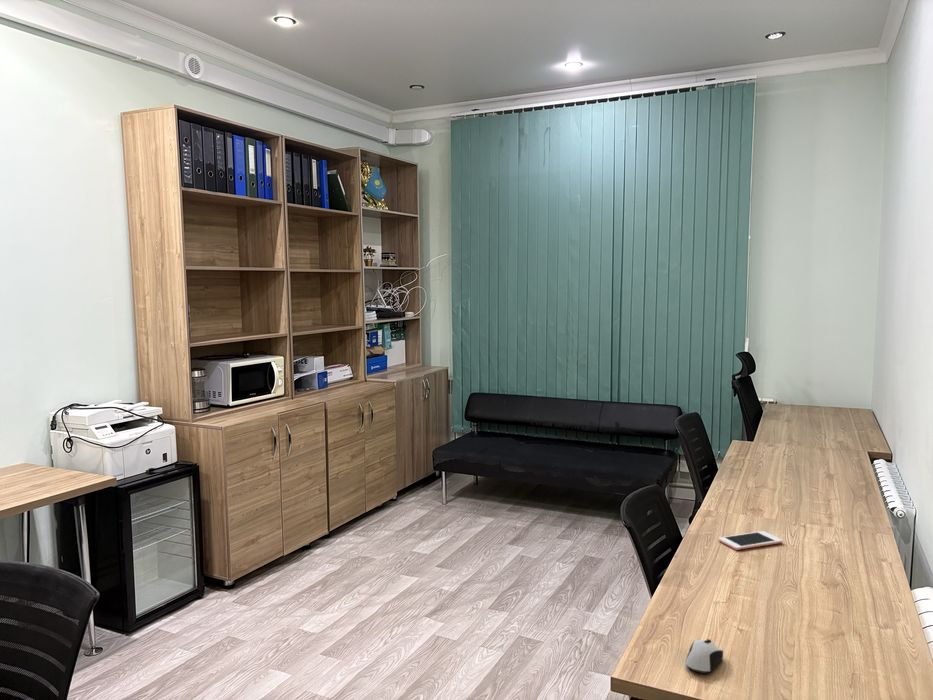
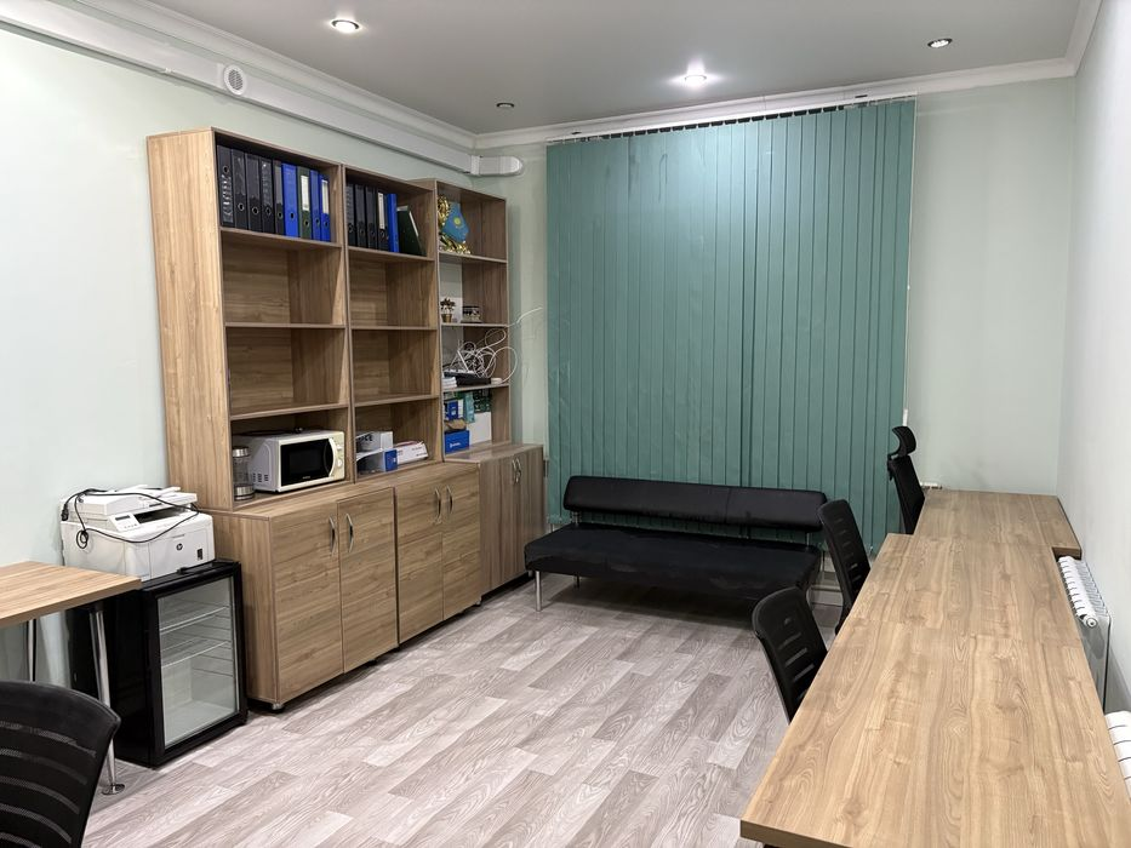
- cell phone (750, 540)
- computer mouse (703, 652)
